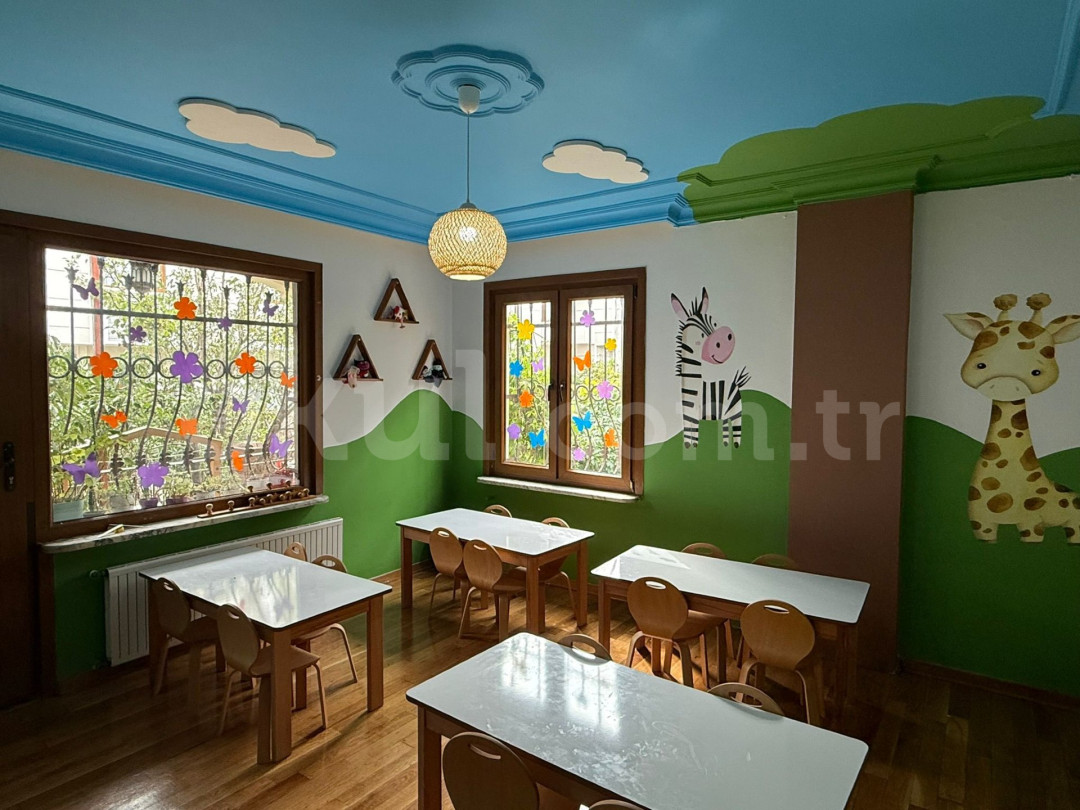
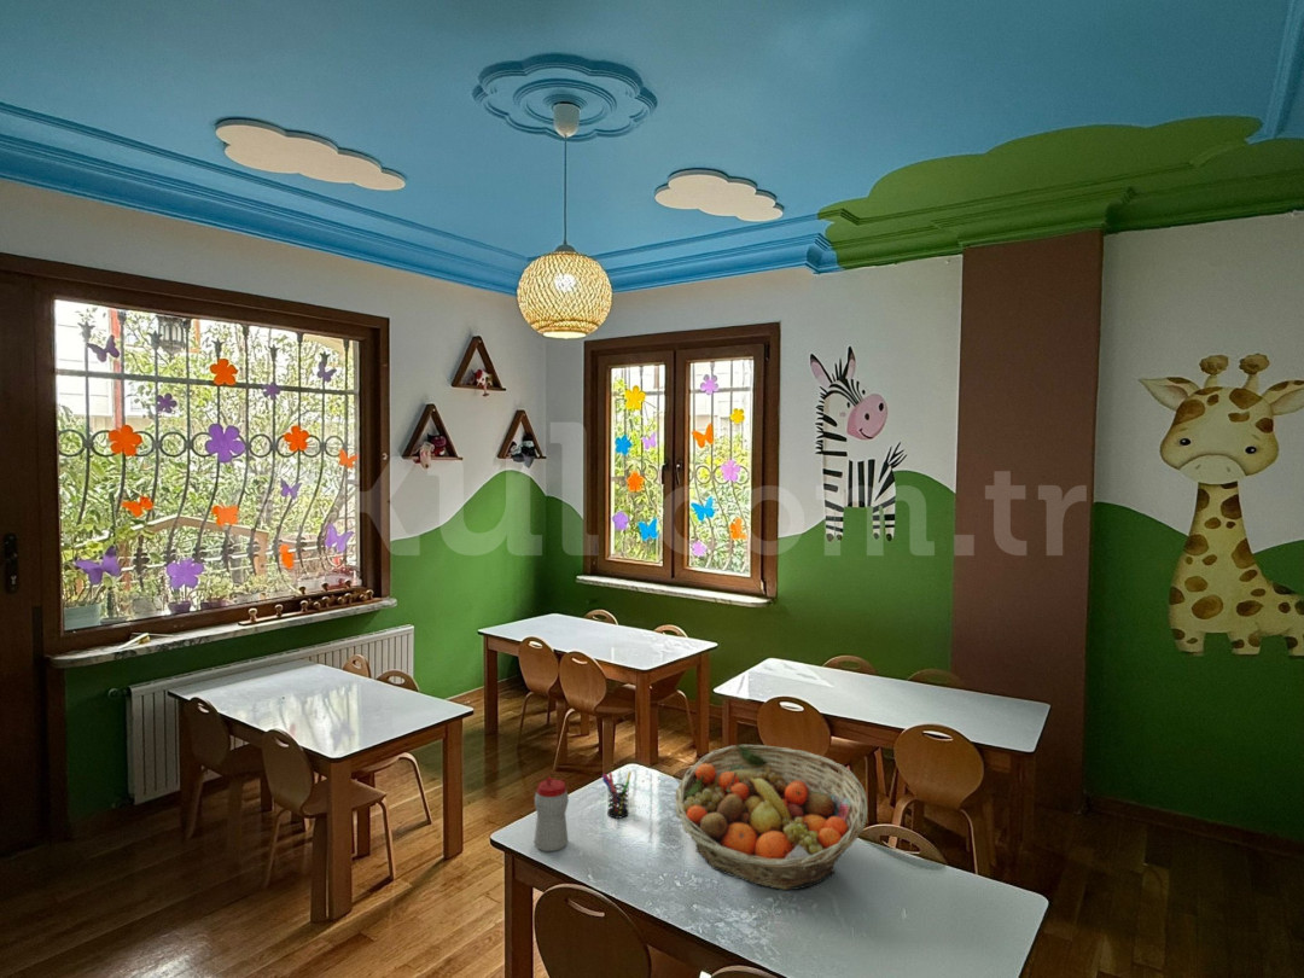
+ fruit basket (768, 813)
+ pen holder (618, 792)
+ sippy cup (551, 809)
